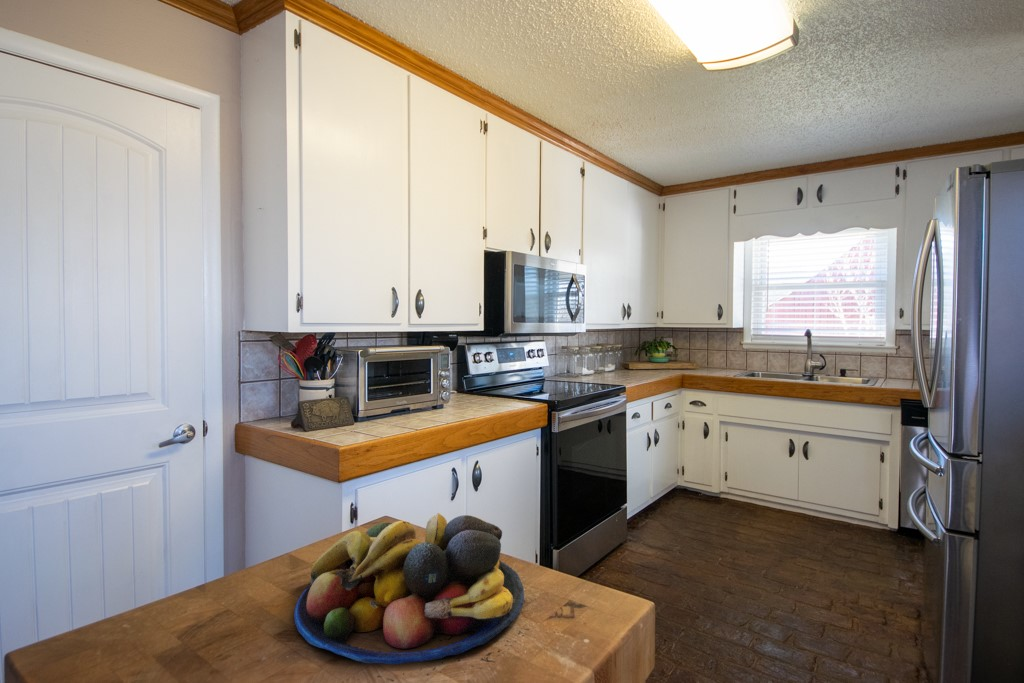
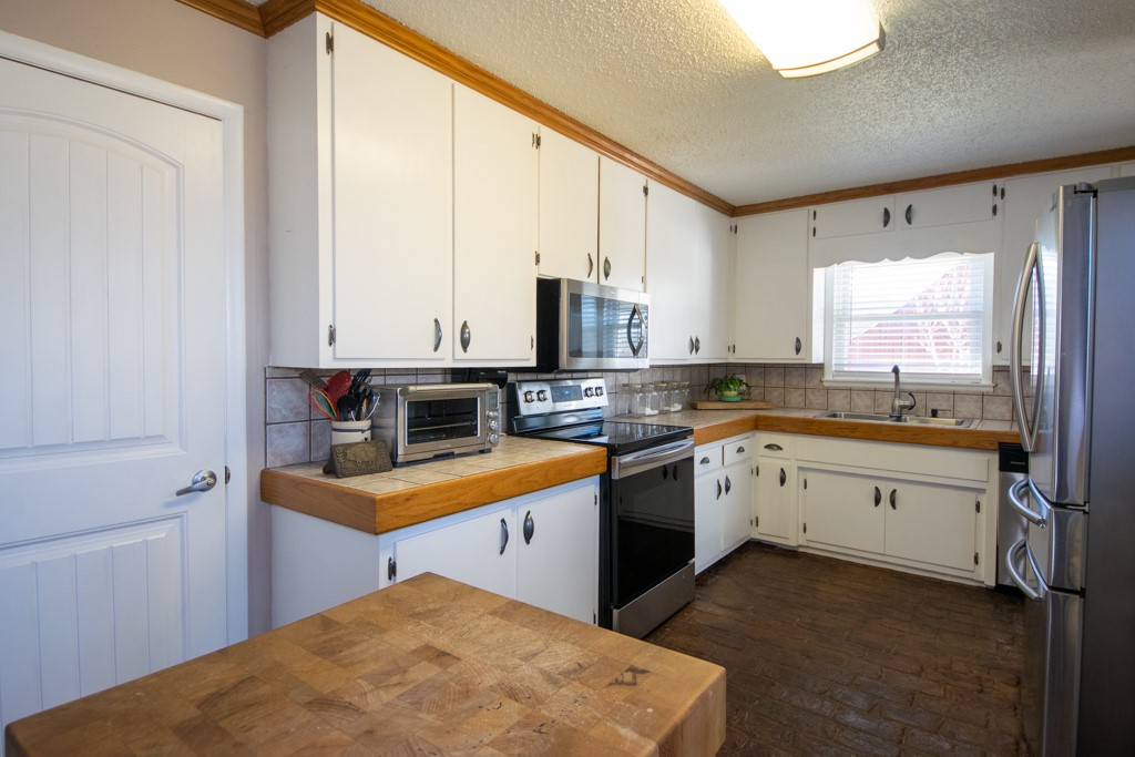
- fruit bowl (411, 558)
